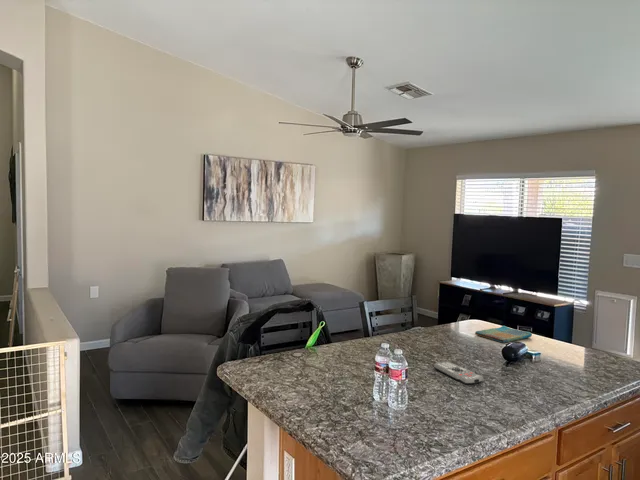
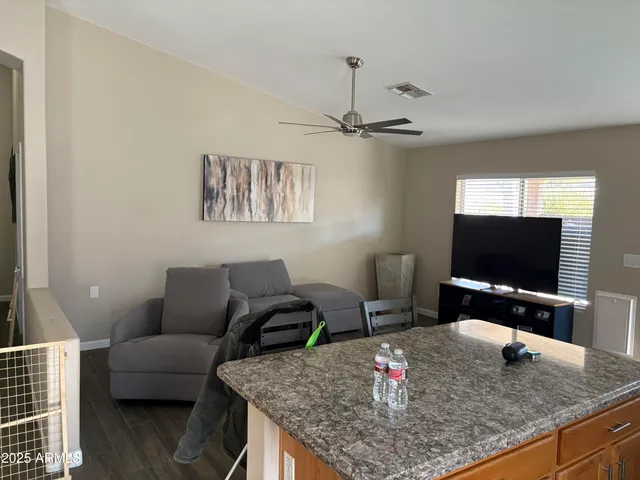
- dish towel (503, 333)
- remote control (456, 372)
